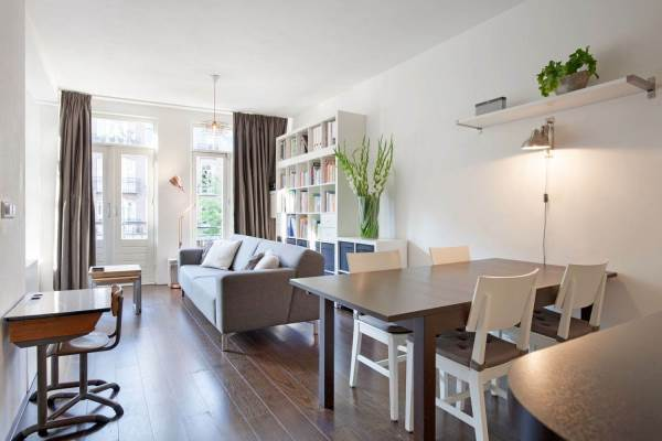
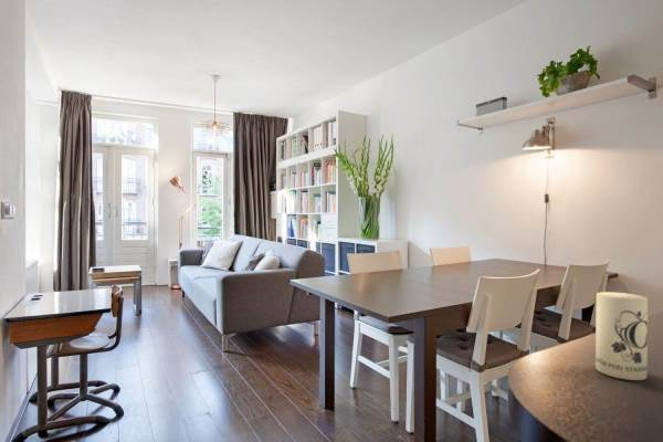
+ candle (620, 334)
